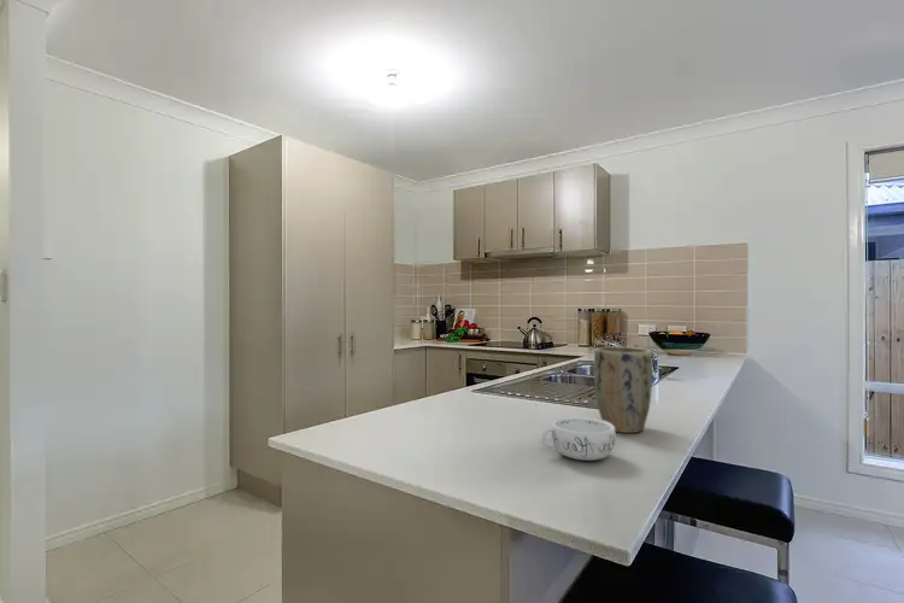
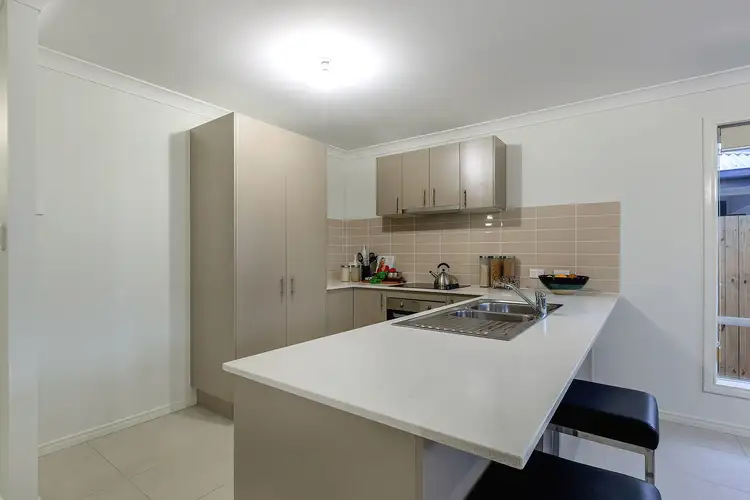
- decorative bowl (577, 439)
- plant pot (622, 388)
